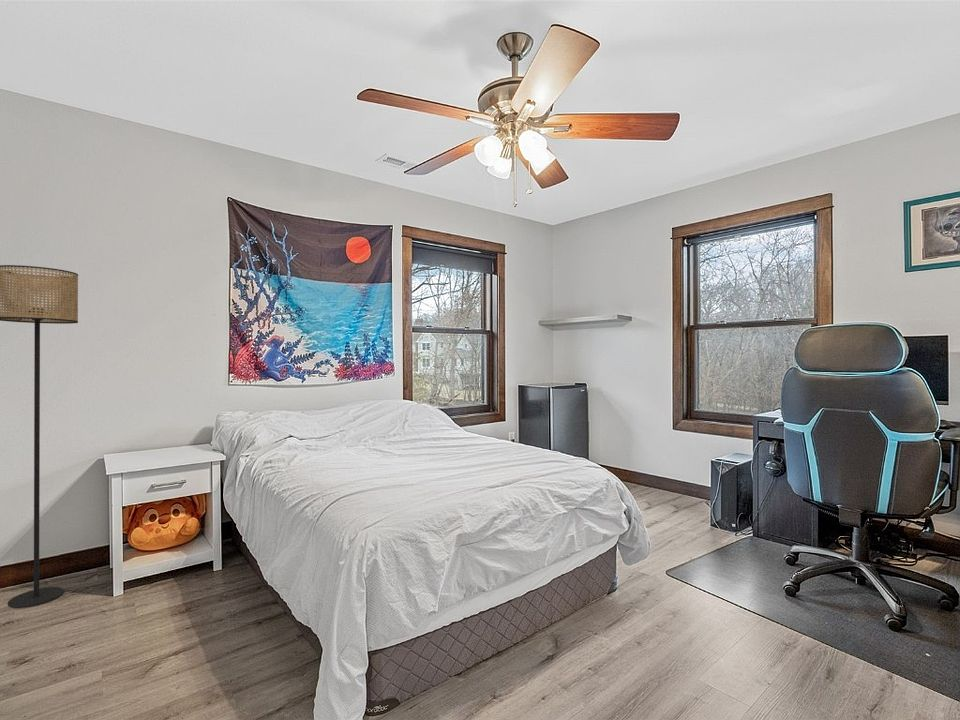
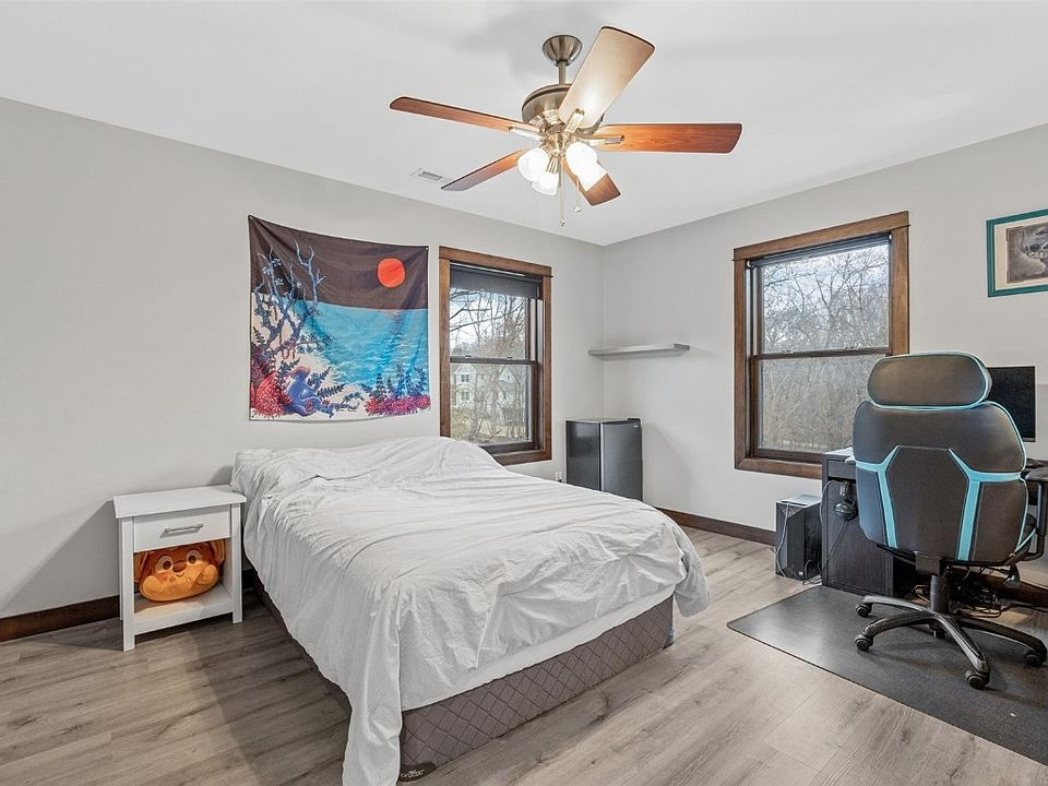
- floor lamp (36, 434)
